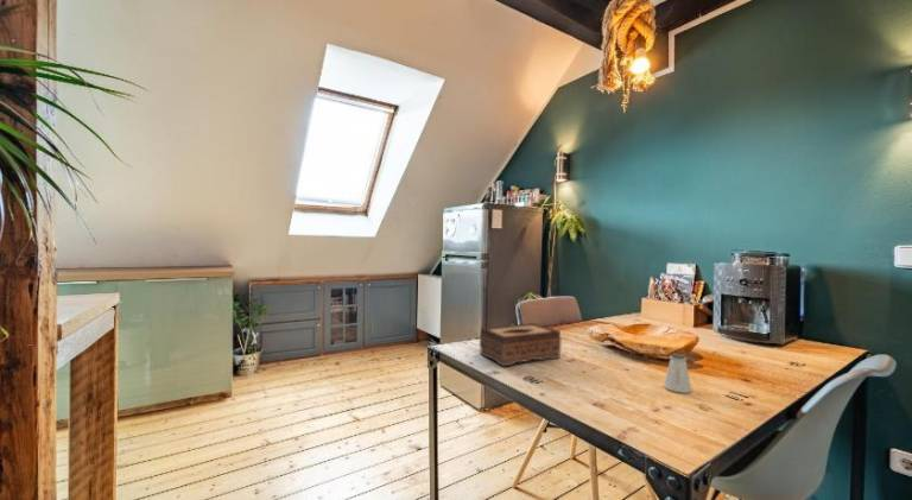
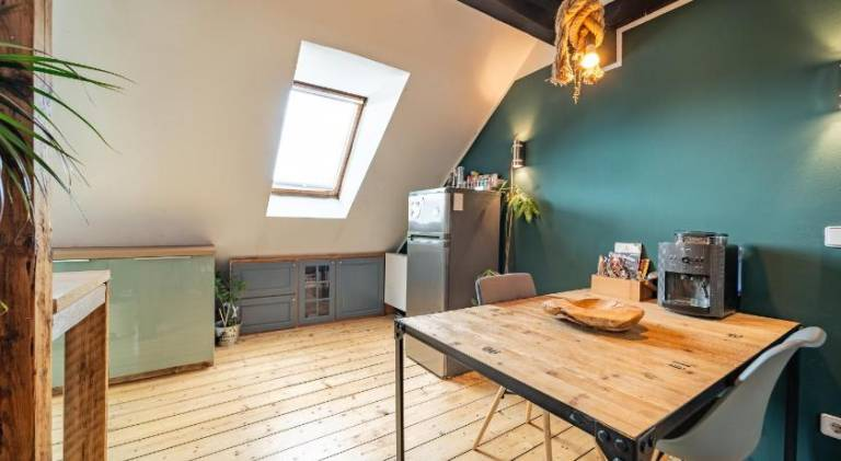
- tissue box (519, 342)
- saltshaker (677, 371)
